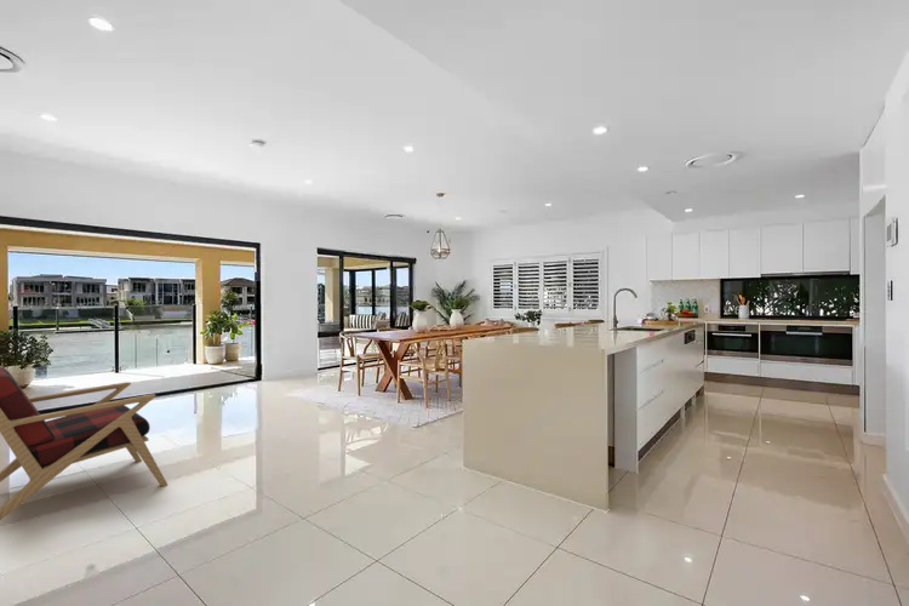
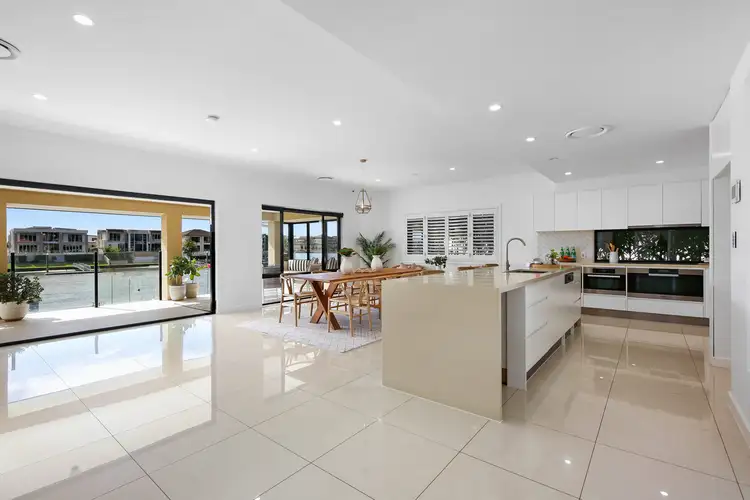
- armchair (72, 428)
